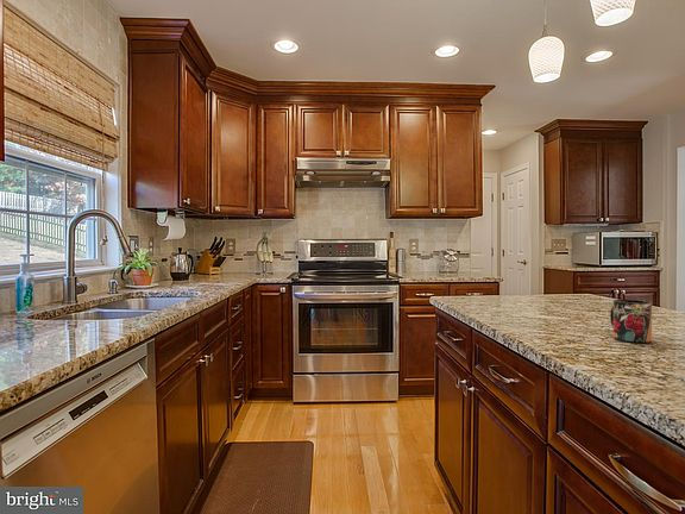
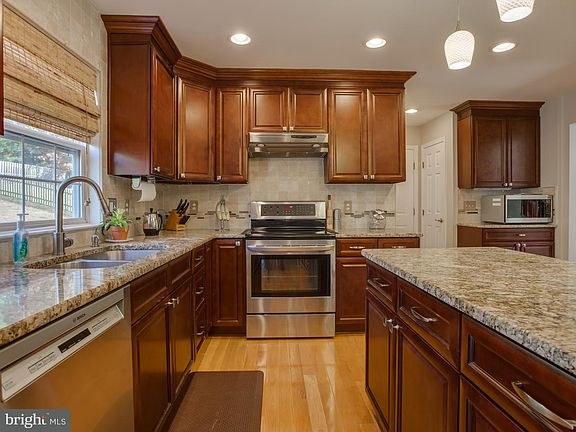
- mug (627, 319)
